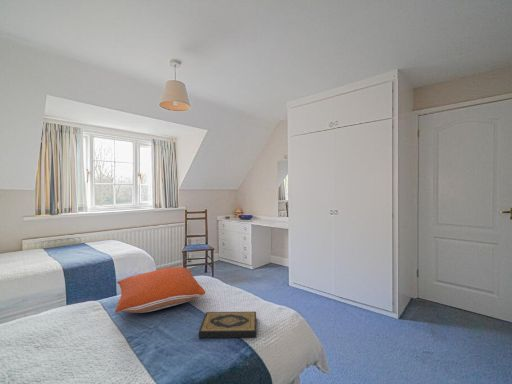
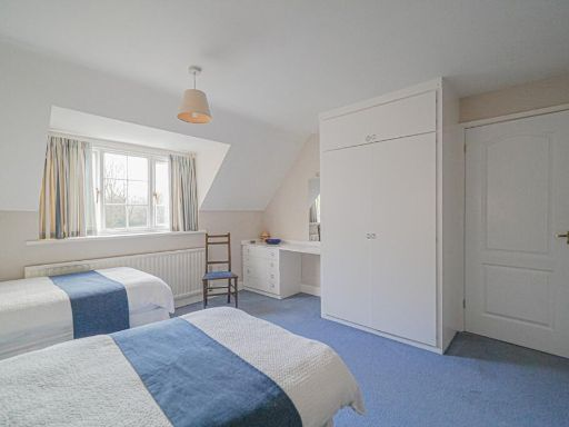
- pillow (159, 287)
- hardback book (229, 324)
